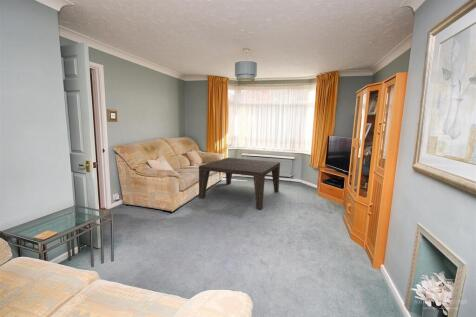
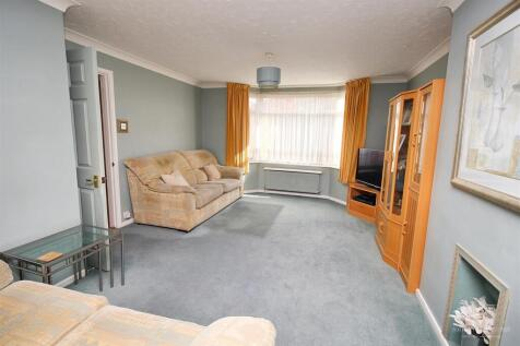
- coffee table (241, 174)
